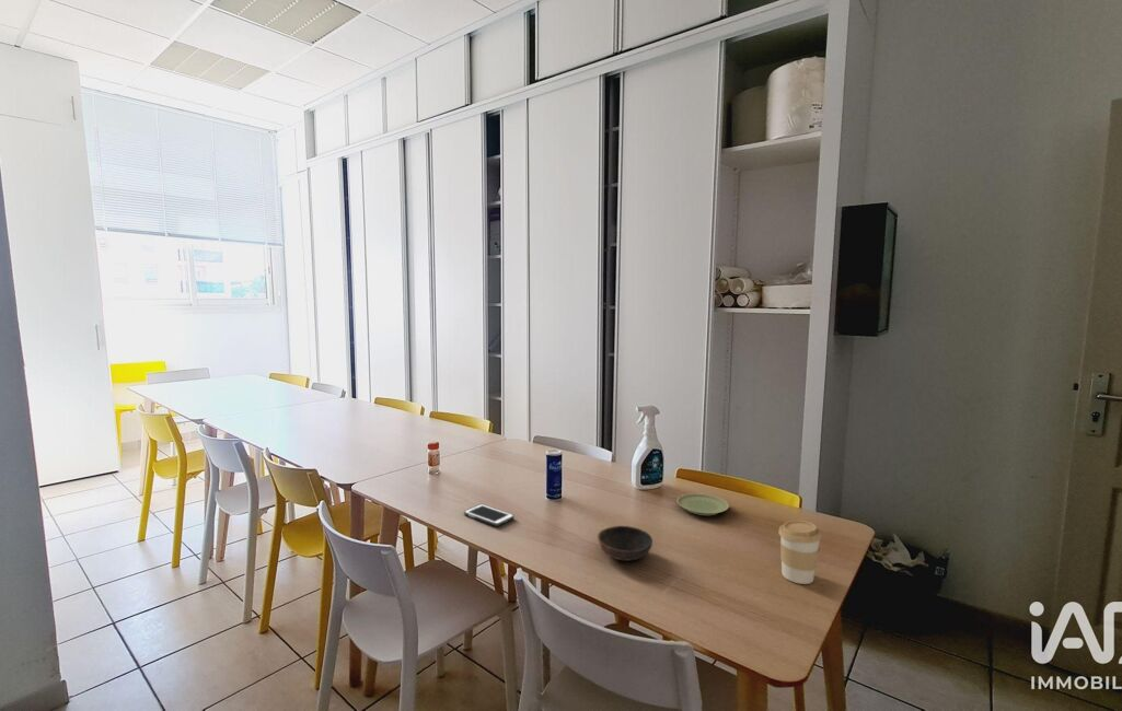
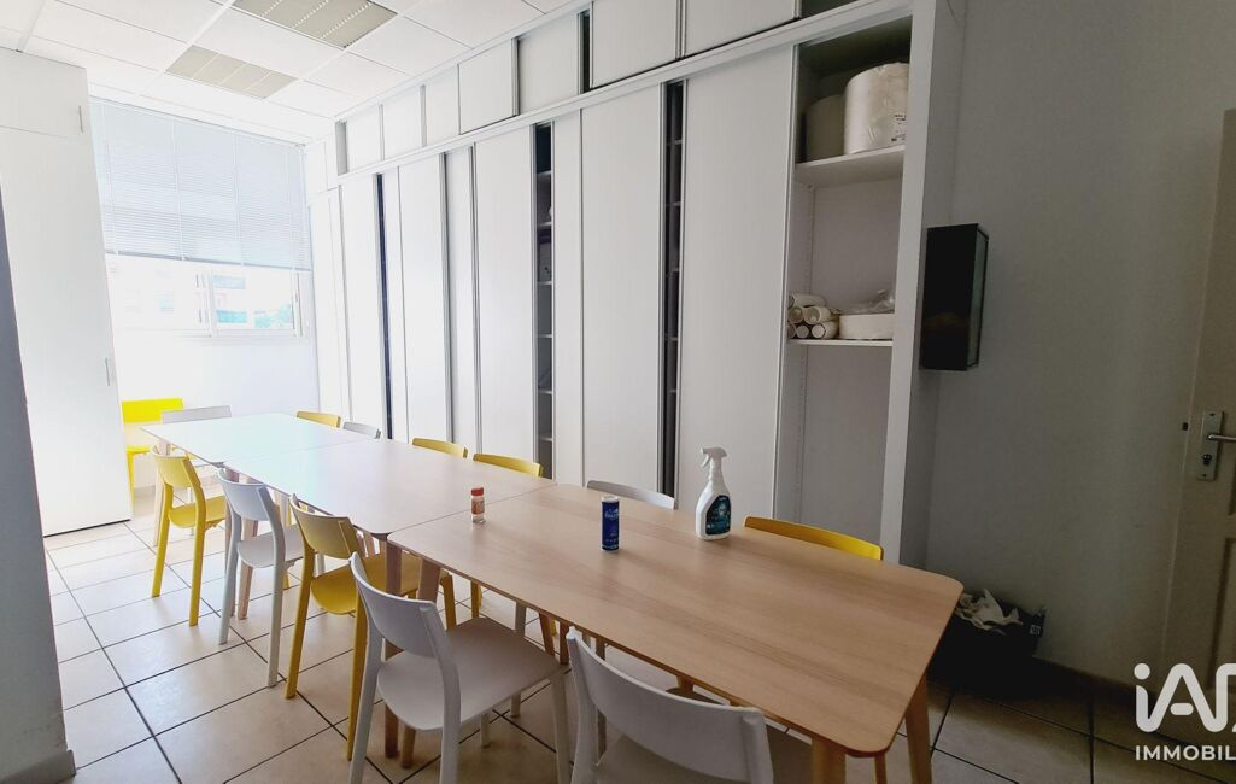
- cell phone (488, 514)
- plate (702, 505)
- bowl (624, 546)
- coffee cup (798, 550)
